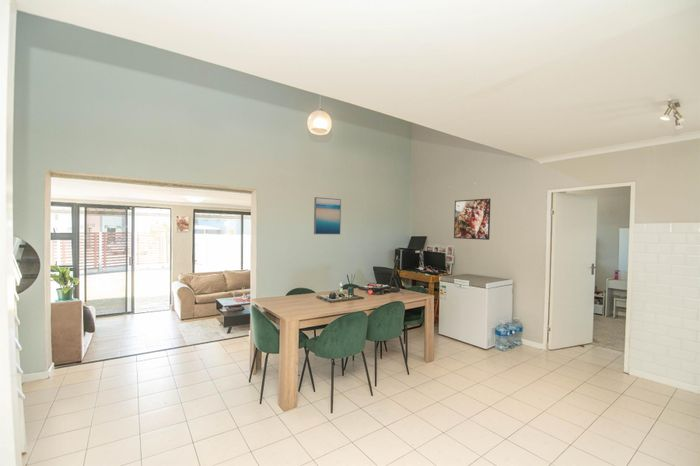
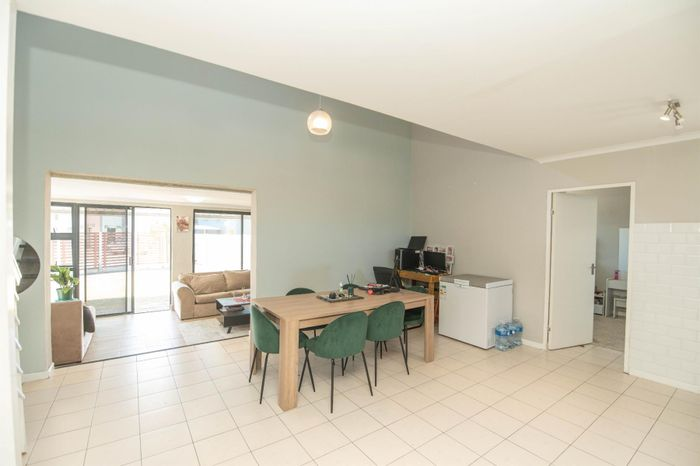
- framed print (471, 219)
- wall art (327, 216)
